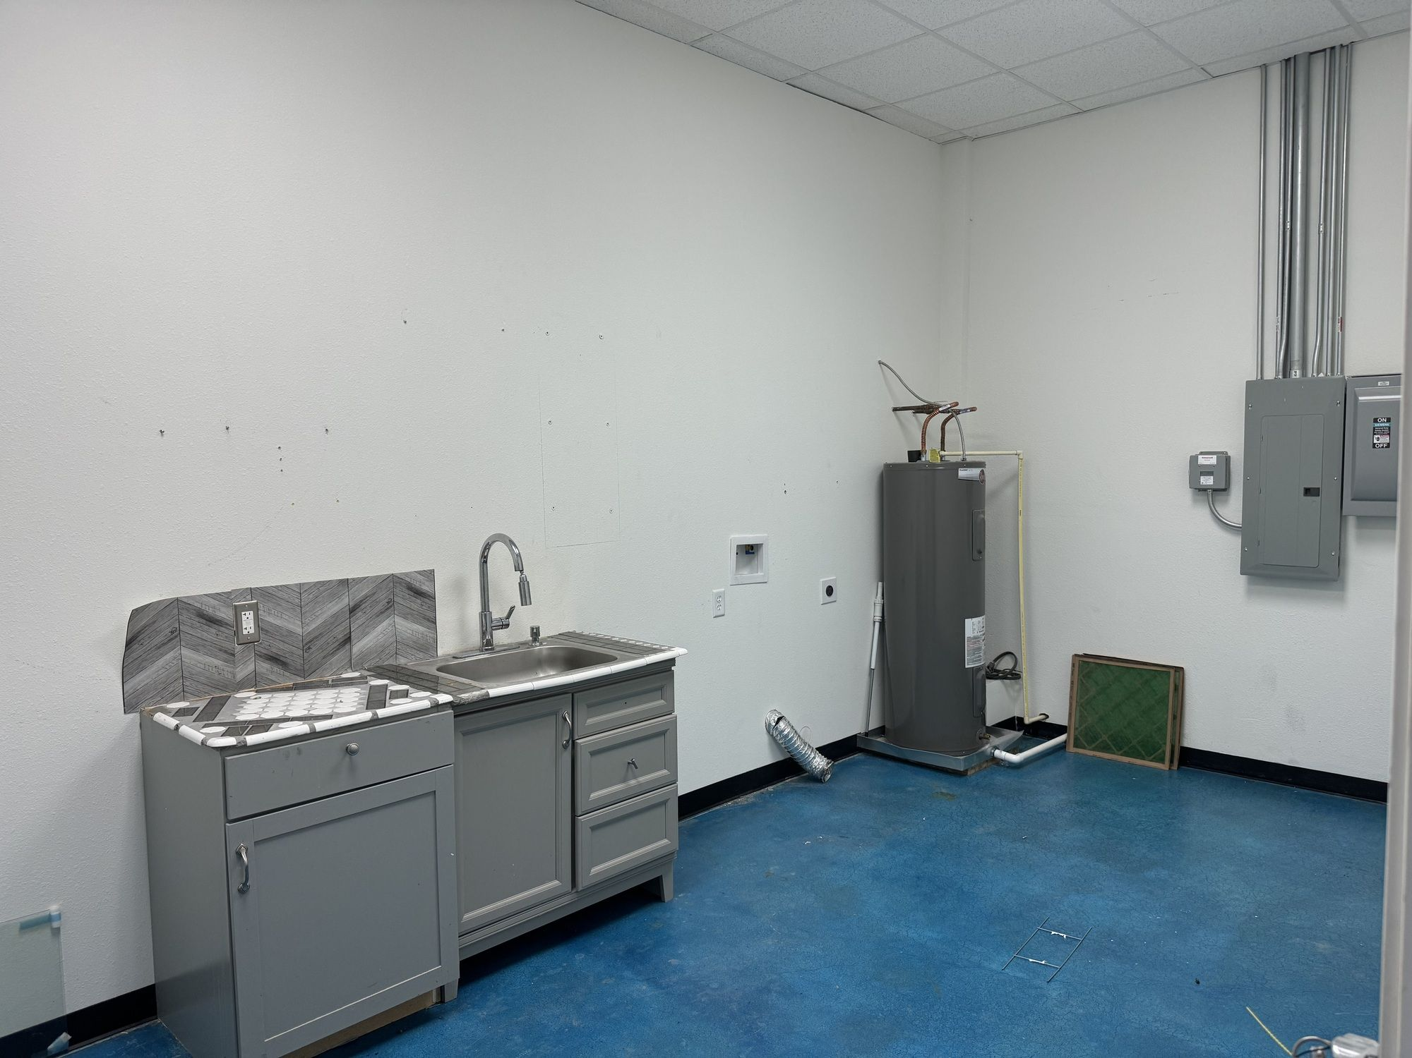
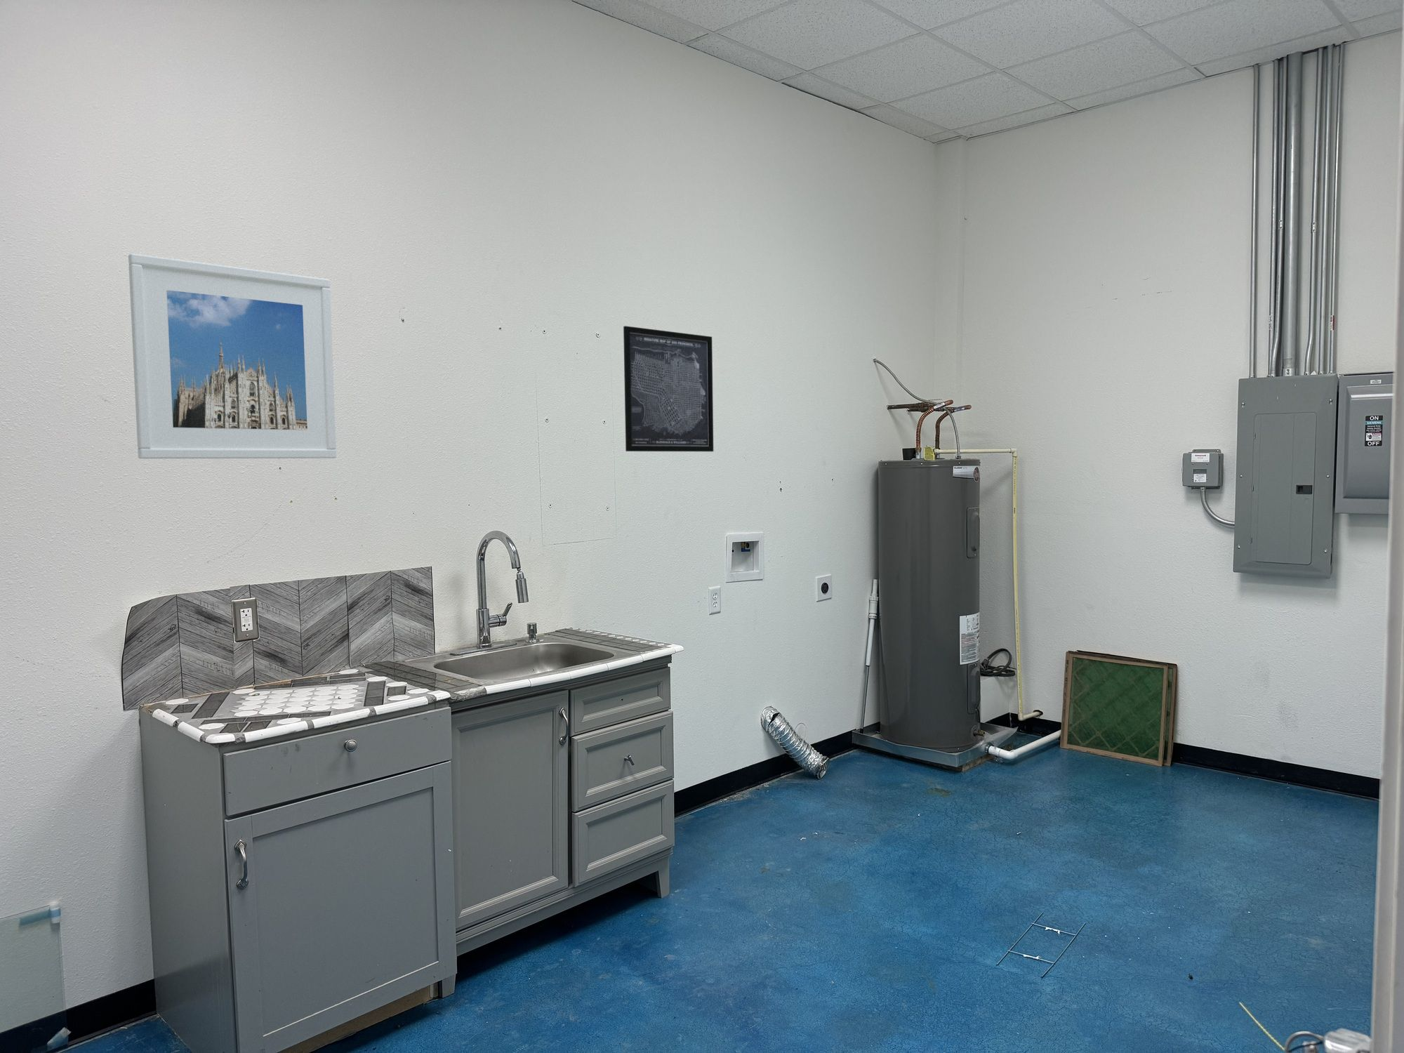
+ wall art (670, 392)
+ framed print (240, 364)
